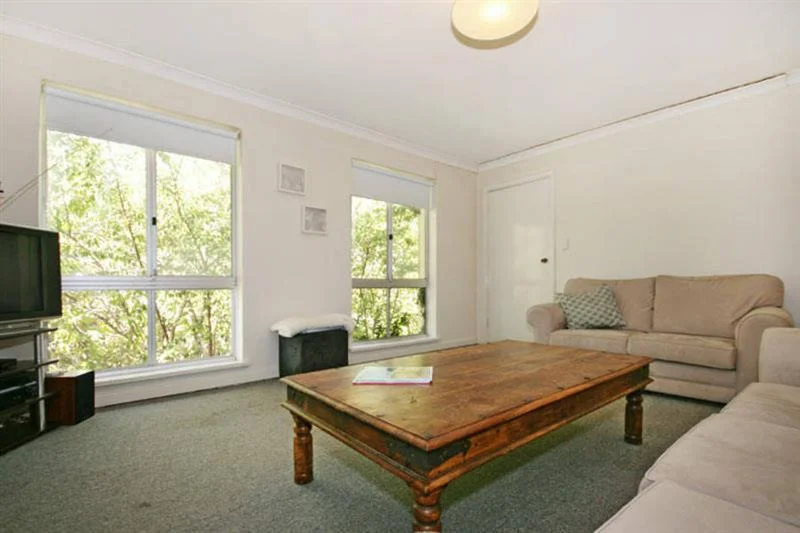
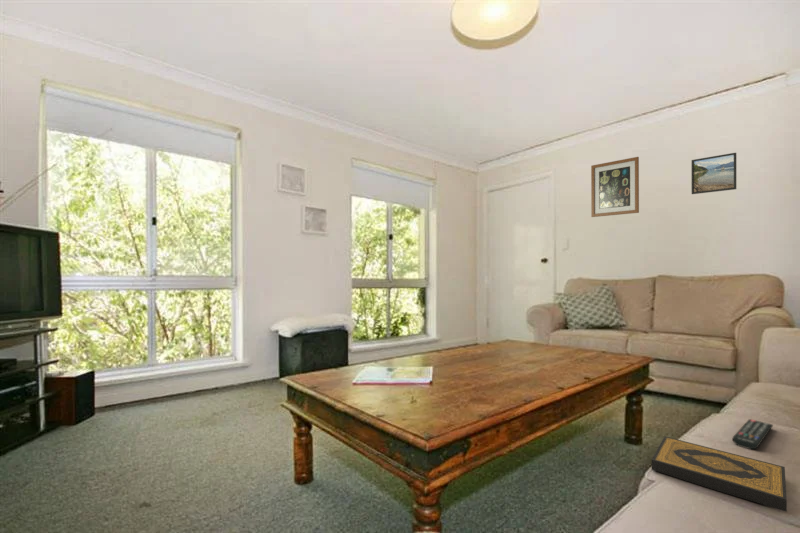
+ hardback book (716, 468)
+ wall art (614, 188)
+ remote control (753, 433)
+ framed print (713, 174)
